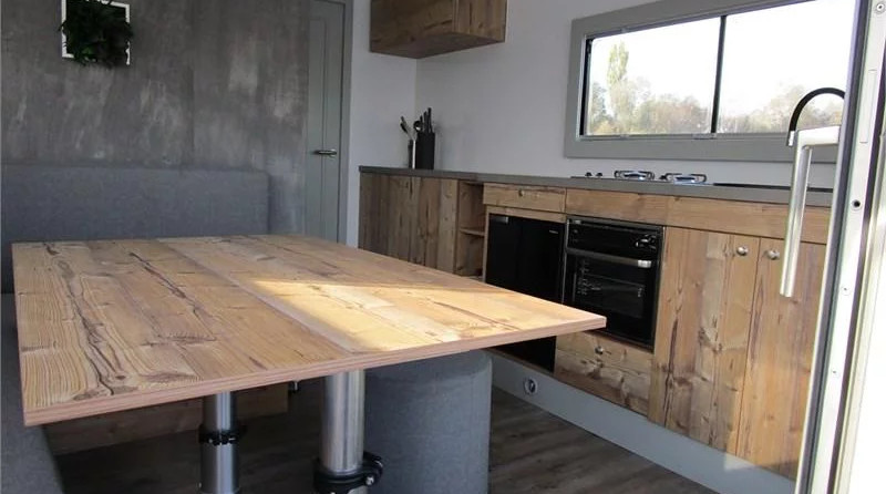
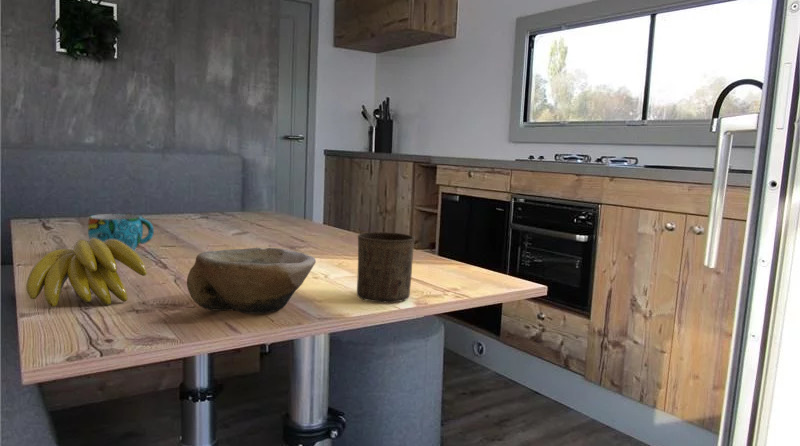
+ cup (119, 235)
+ cup (384, 266)
+ banana (96, 265)
+ bowl (253, 280)
